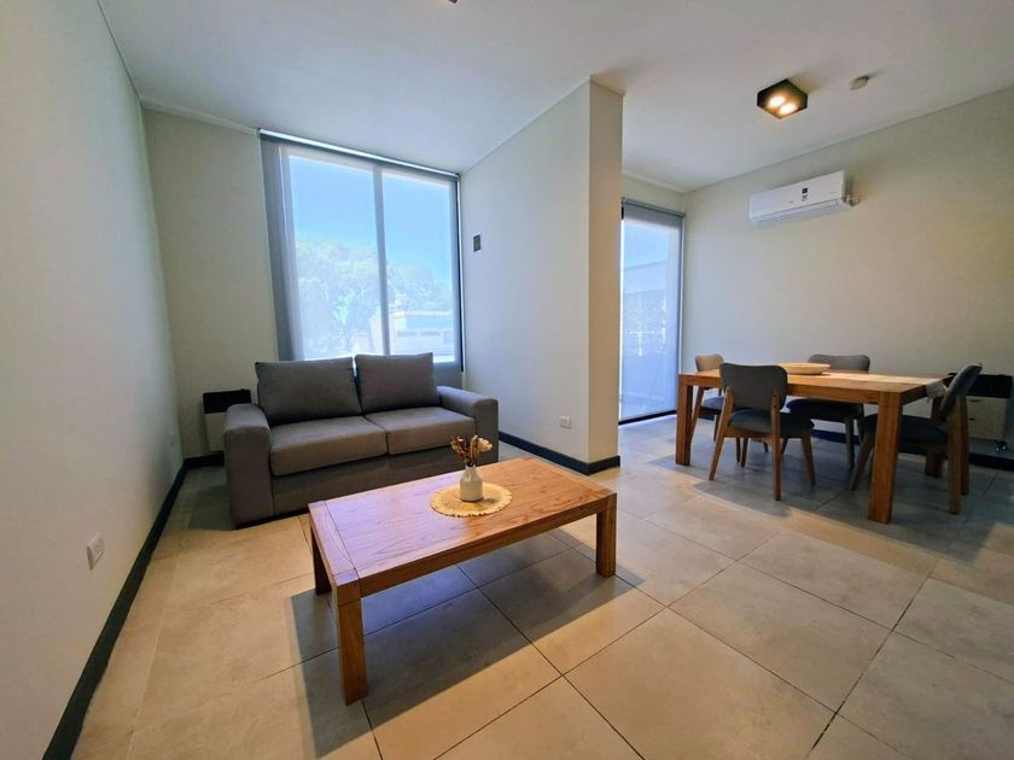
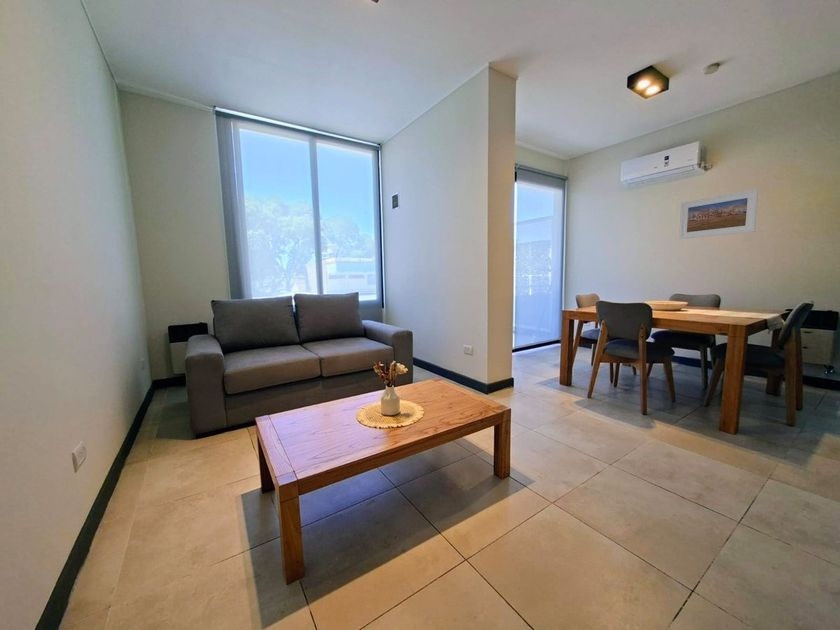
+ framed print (715, 216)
